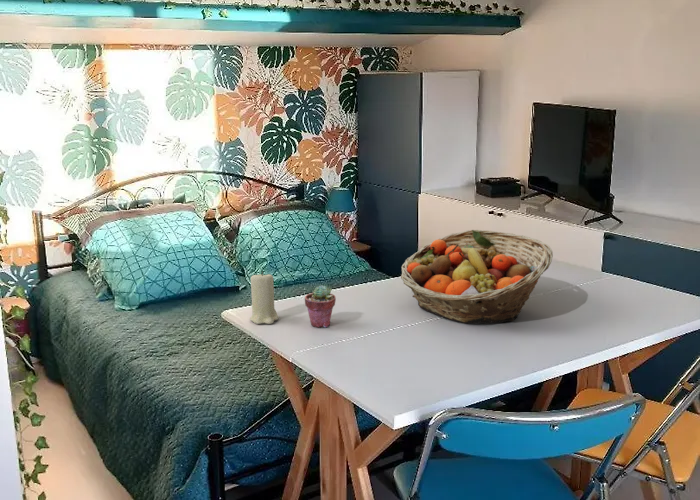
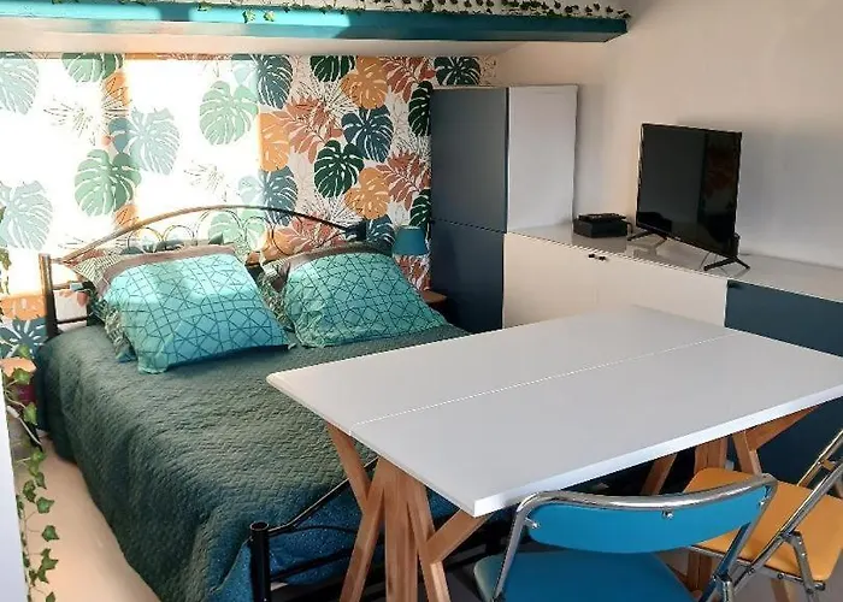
- candle (263, 295)
- potted succulent (320, 304)
- fruit basket (473, 274)
